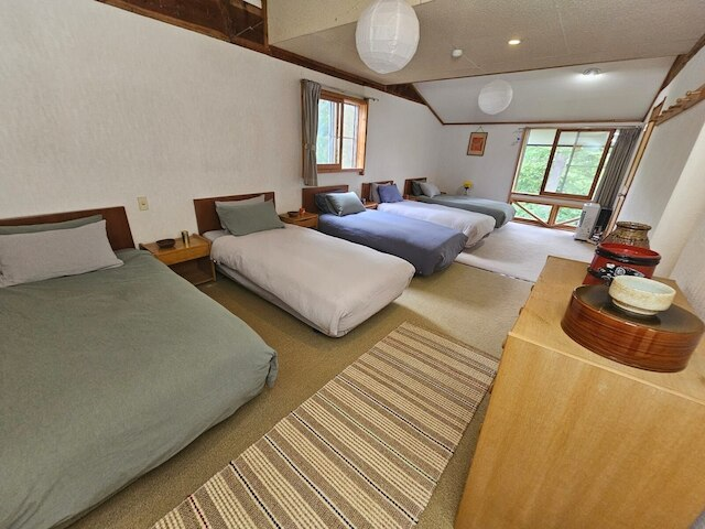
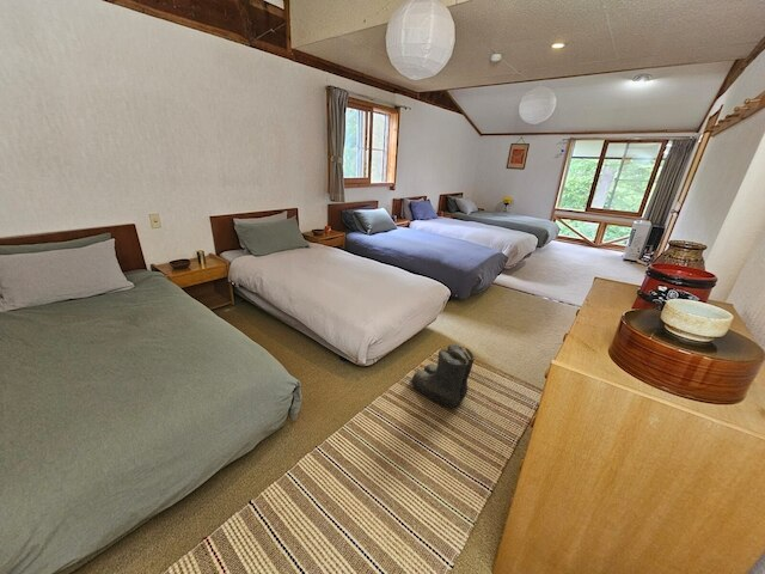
+ boots (442, 368)
